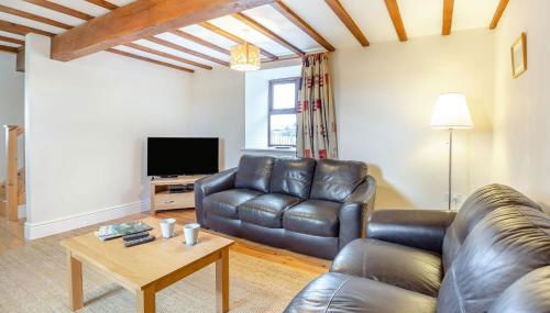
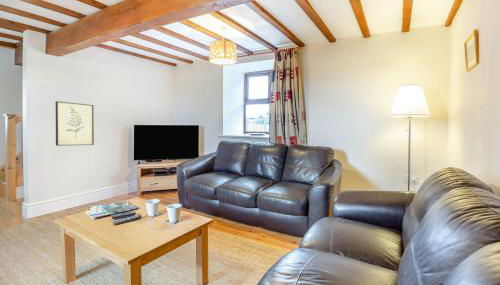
+ wall art (75, 124)
